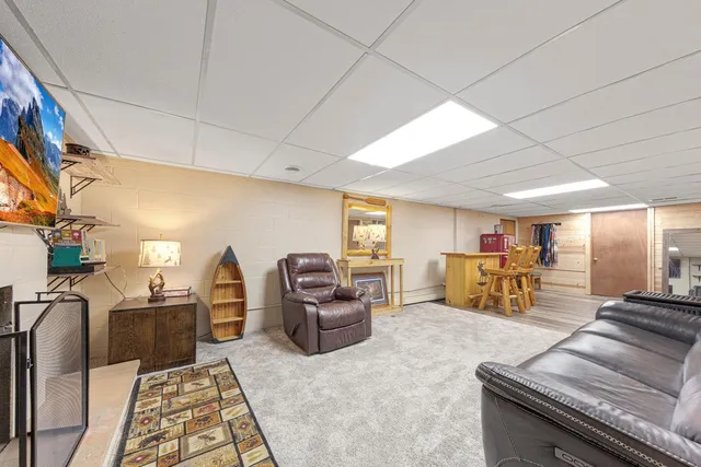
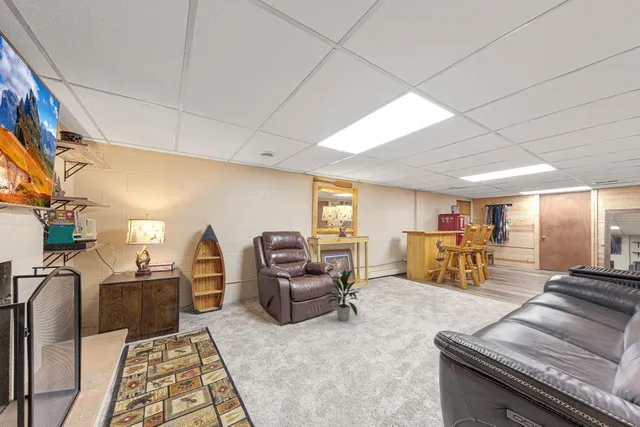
+ indoor plant (343, 294)
